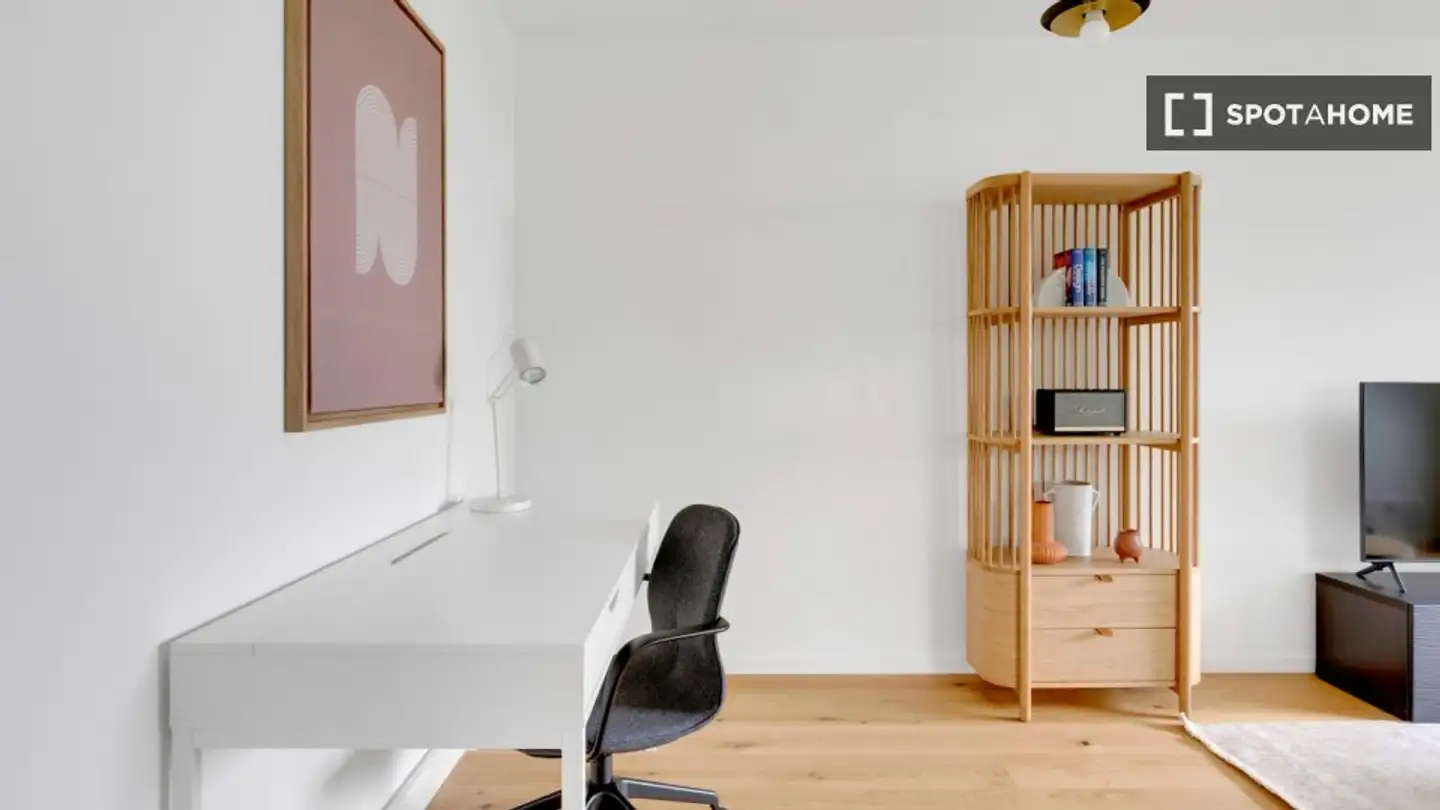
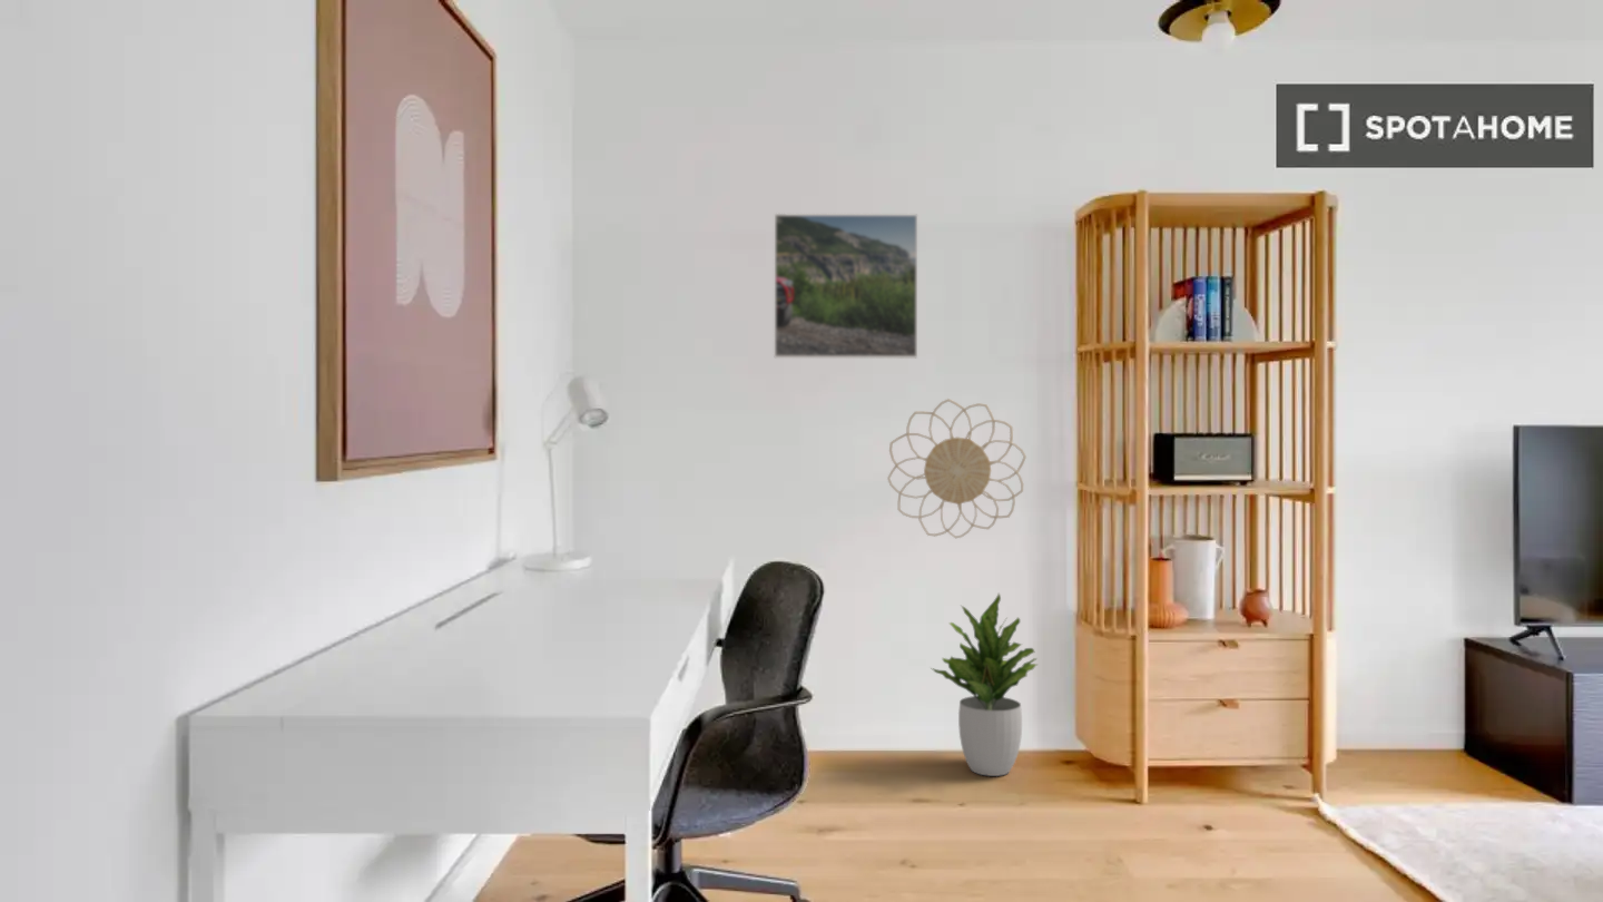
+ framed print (845, 286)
+ potted plant (987, 683)
+ decorative wall piece (956, 468)
